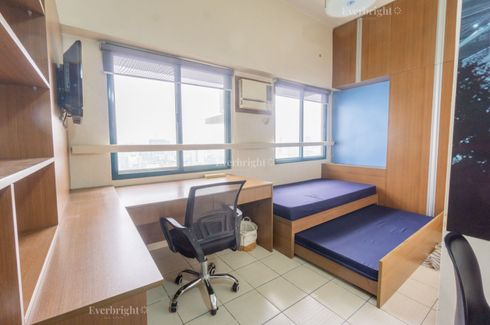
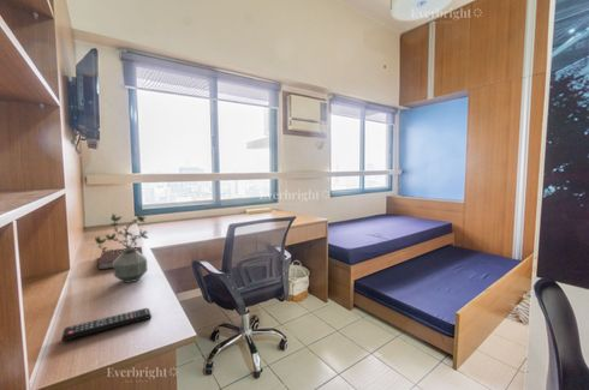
+ notebook (119, 254)
+ potted plant (125, 246)
+ remote control (109, 323)
